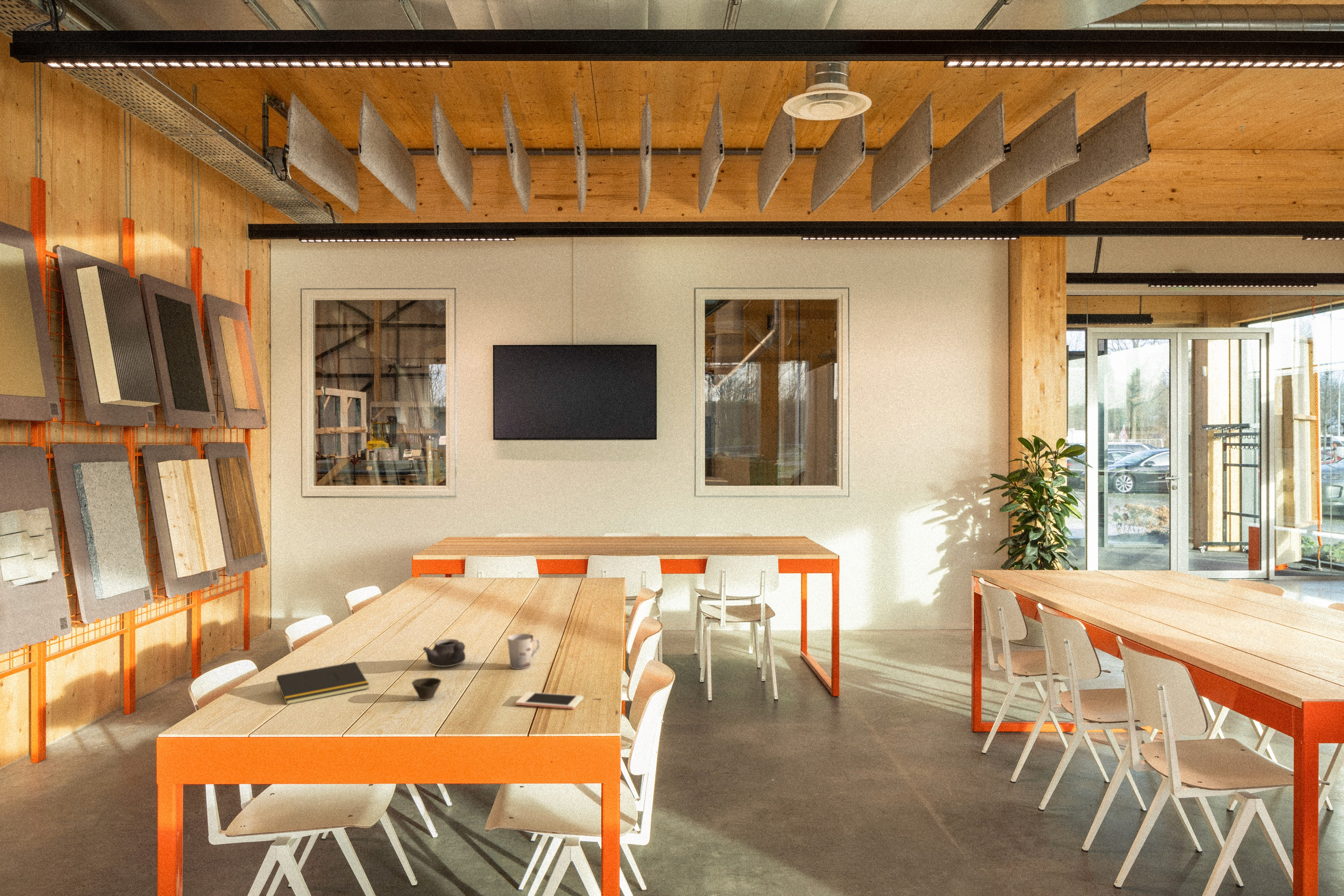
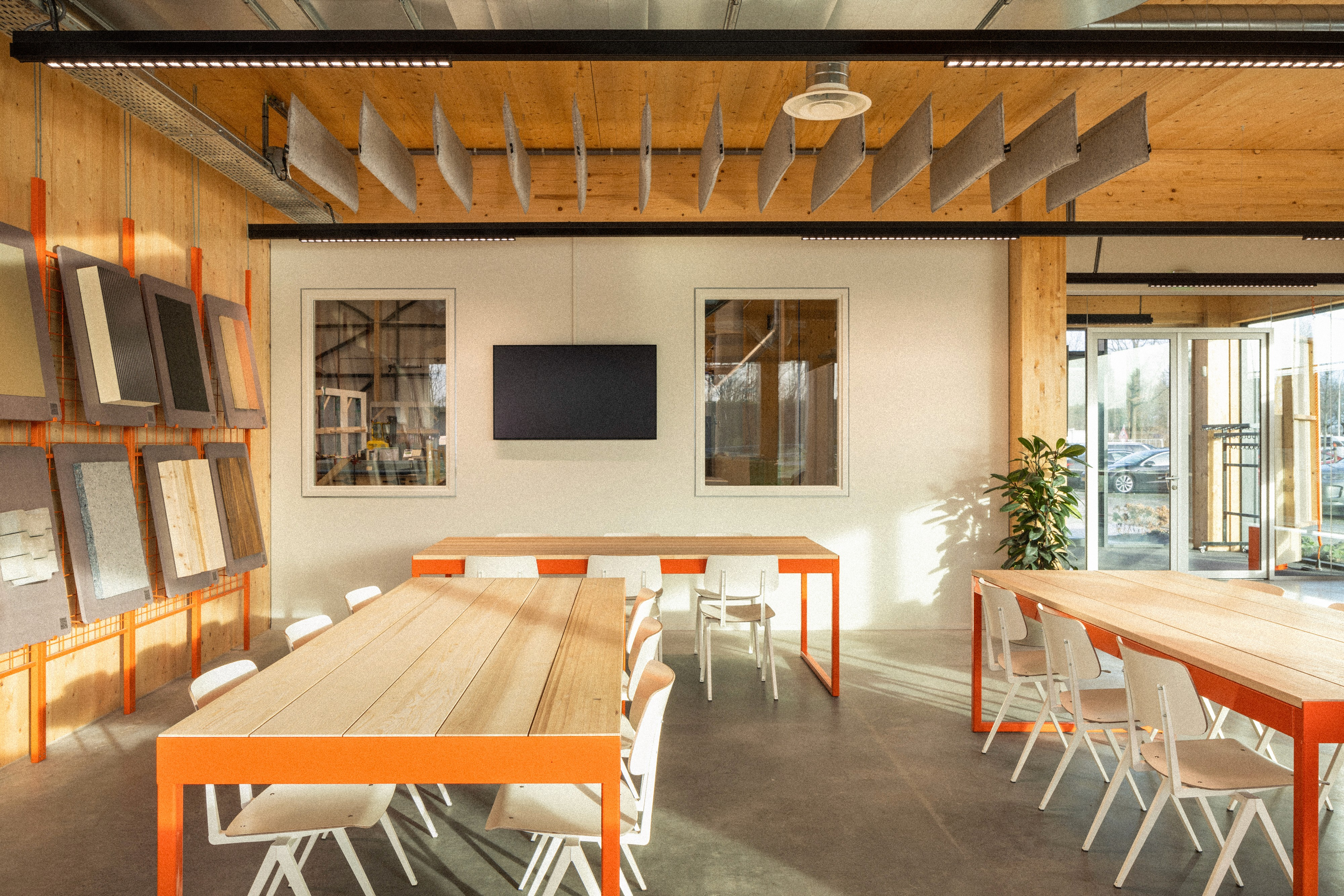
- cell phone (550, 700)
- teapot (448, 652)
- cup (524, 651)
- cup (425, 689)
- notepad (323, 682)
